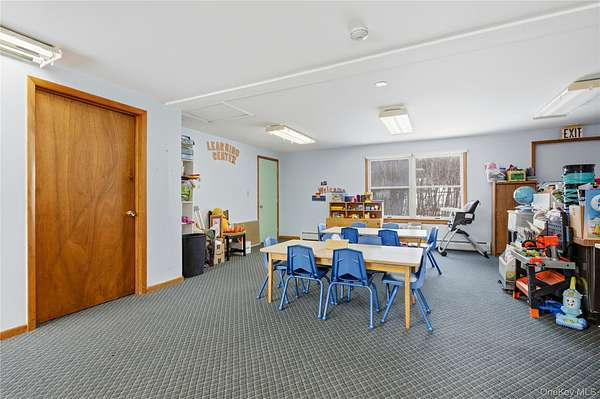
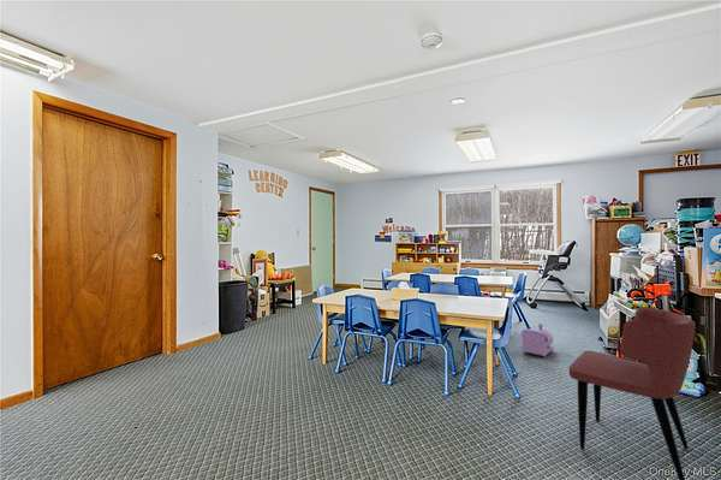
+ dining chair (627, 379)
+ toy train (538, 338)
